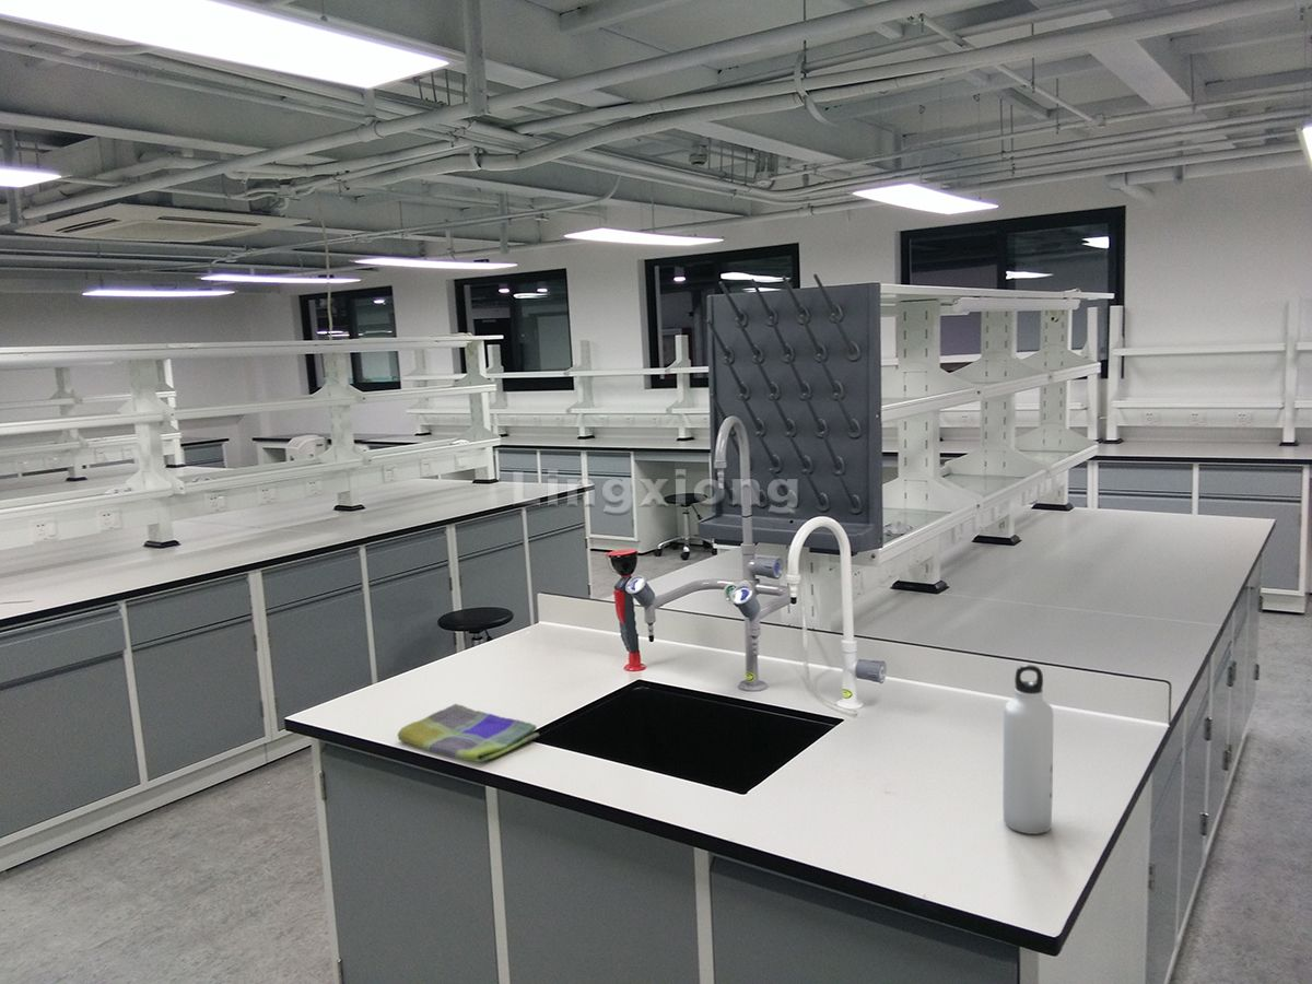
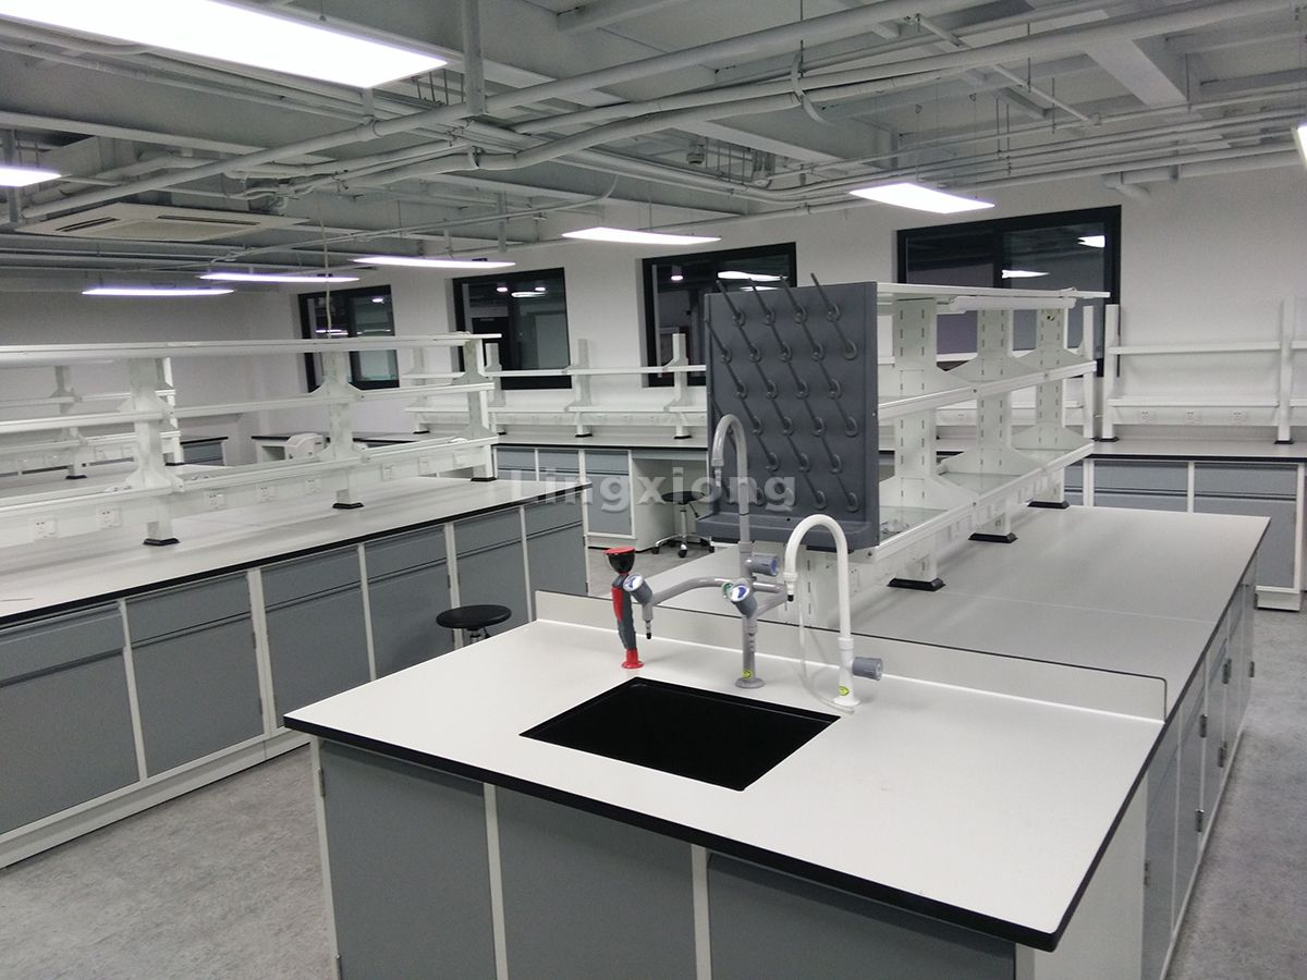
- water bottle (1028, 746)
- dish towel (466, 731)
